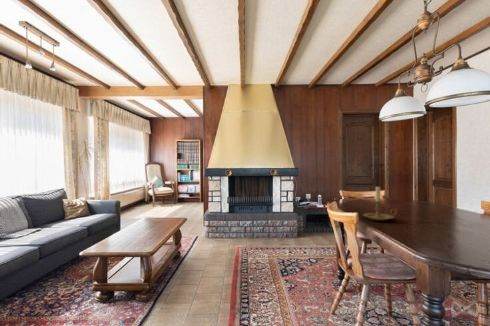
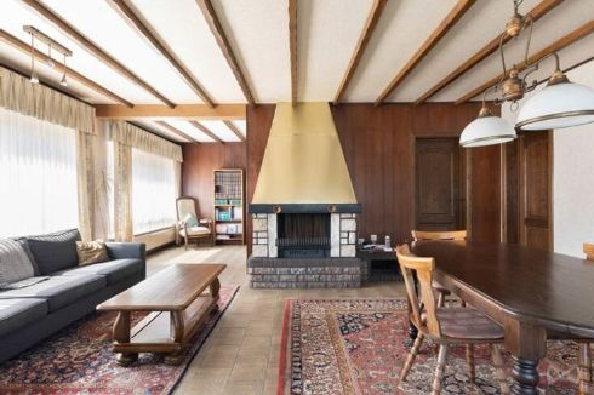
- candle holder (378, 202)
